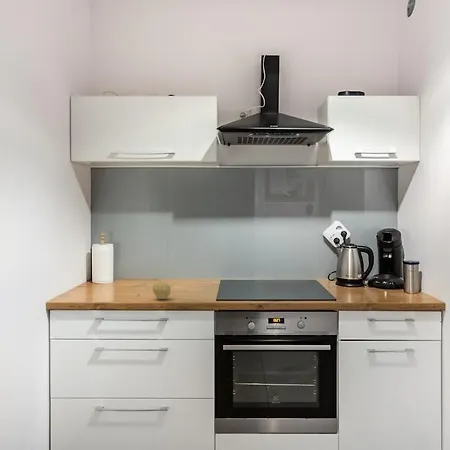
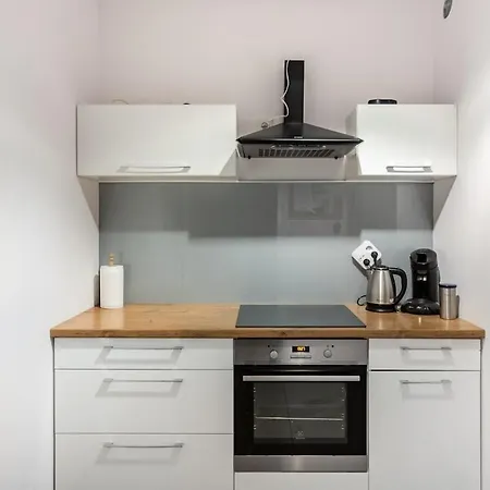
- fruit (161, 288)
